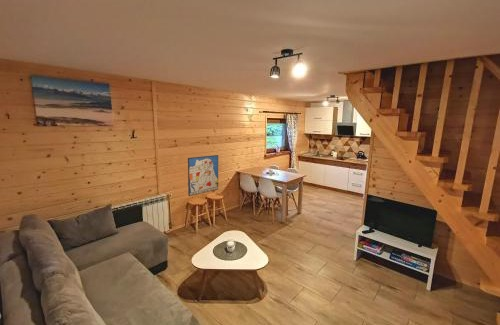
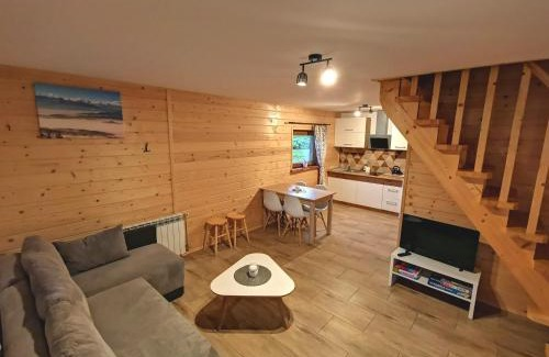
- wall art (204, 174)
